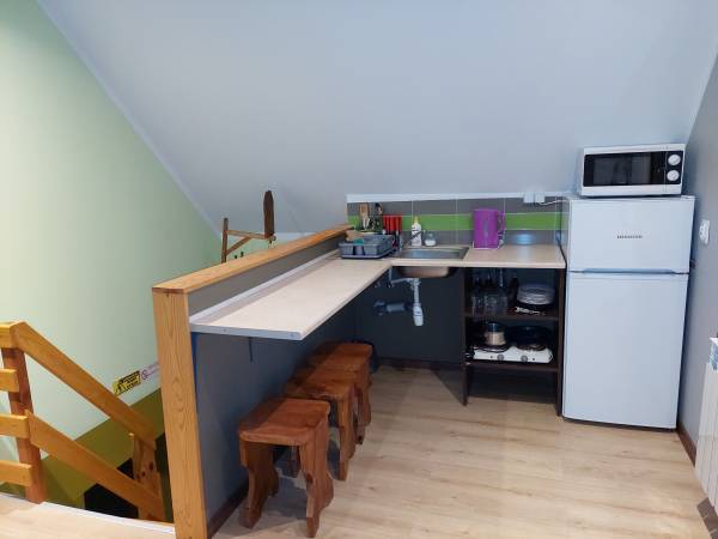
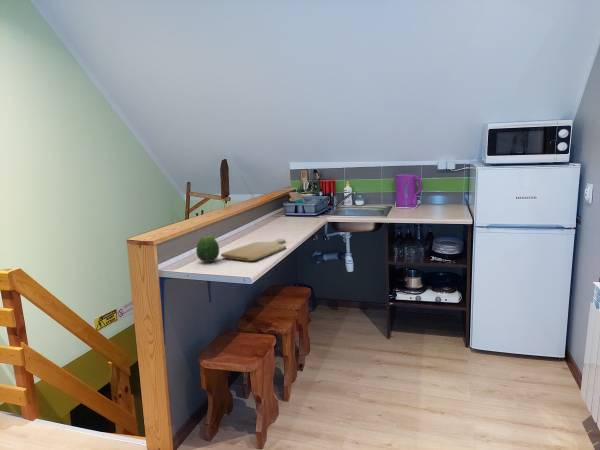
+ chopping board (261, 248)
+ fruit (207, 248)
